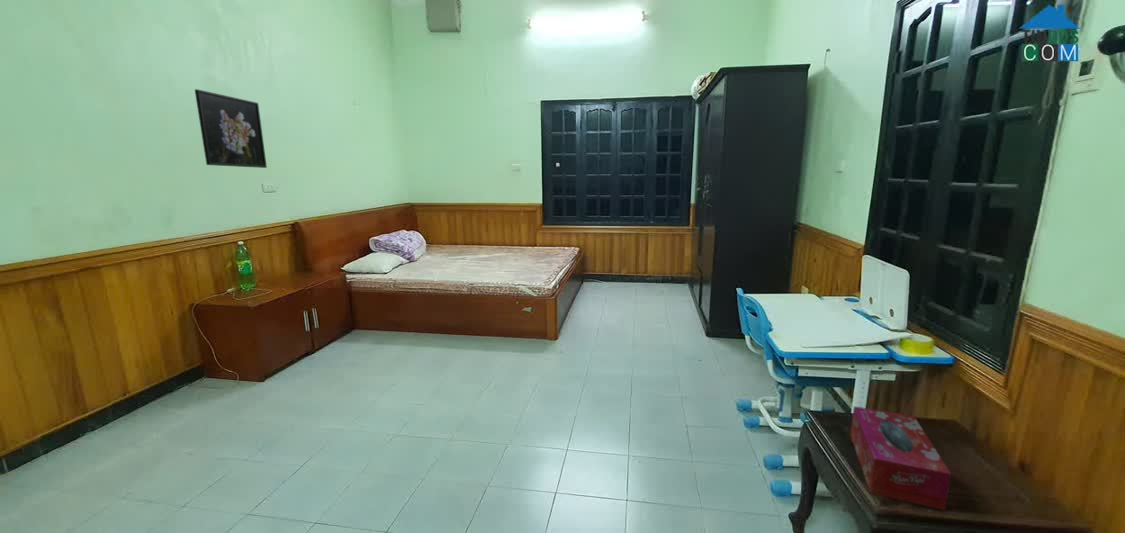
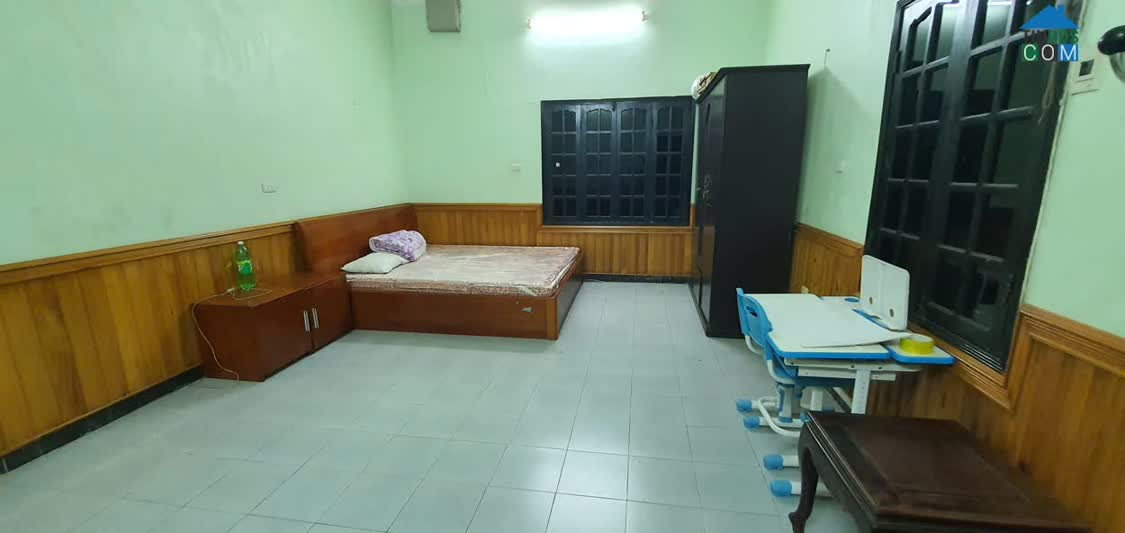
- tissue box (893, 451)
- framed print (233, 132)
